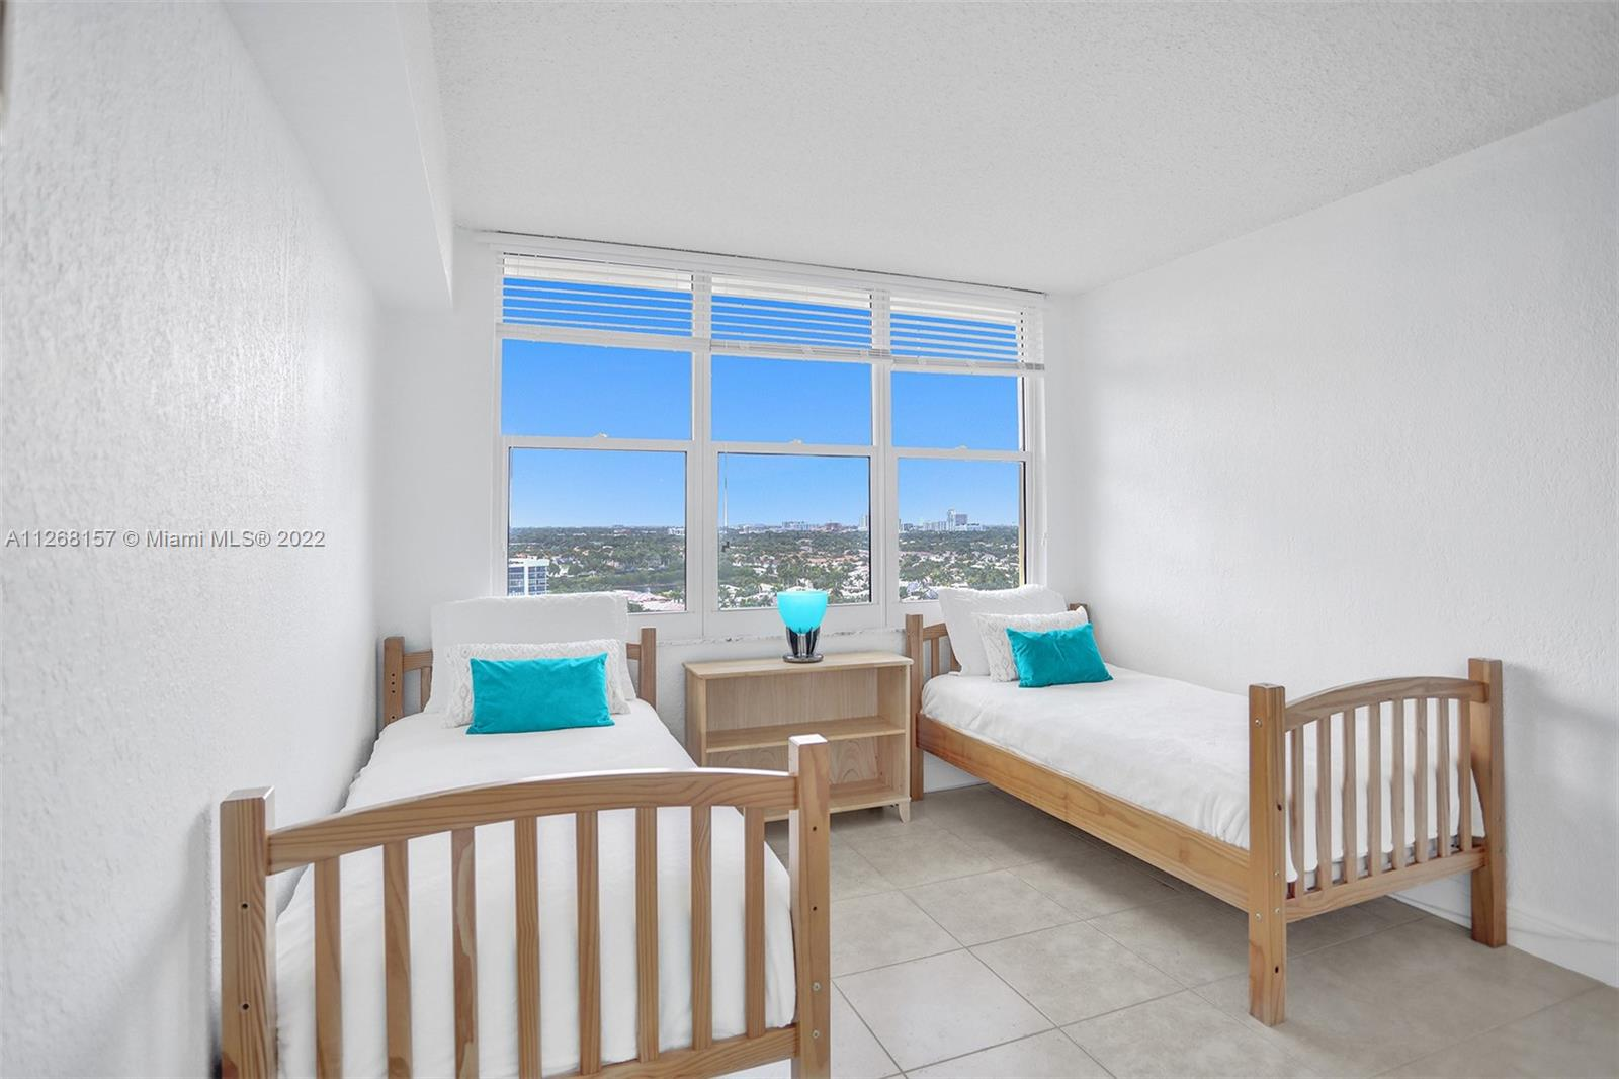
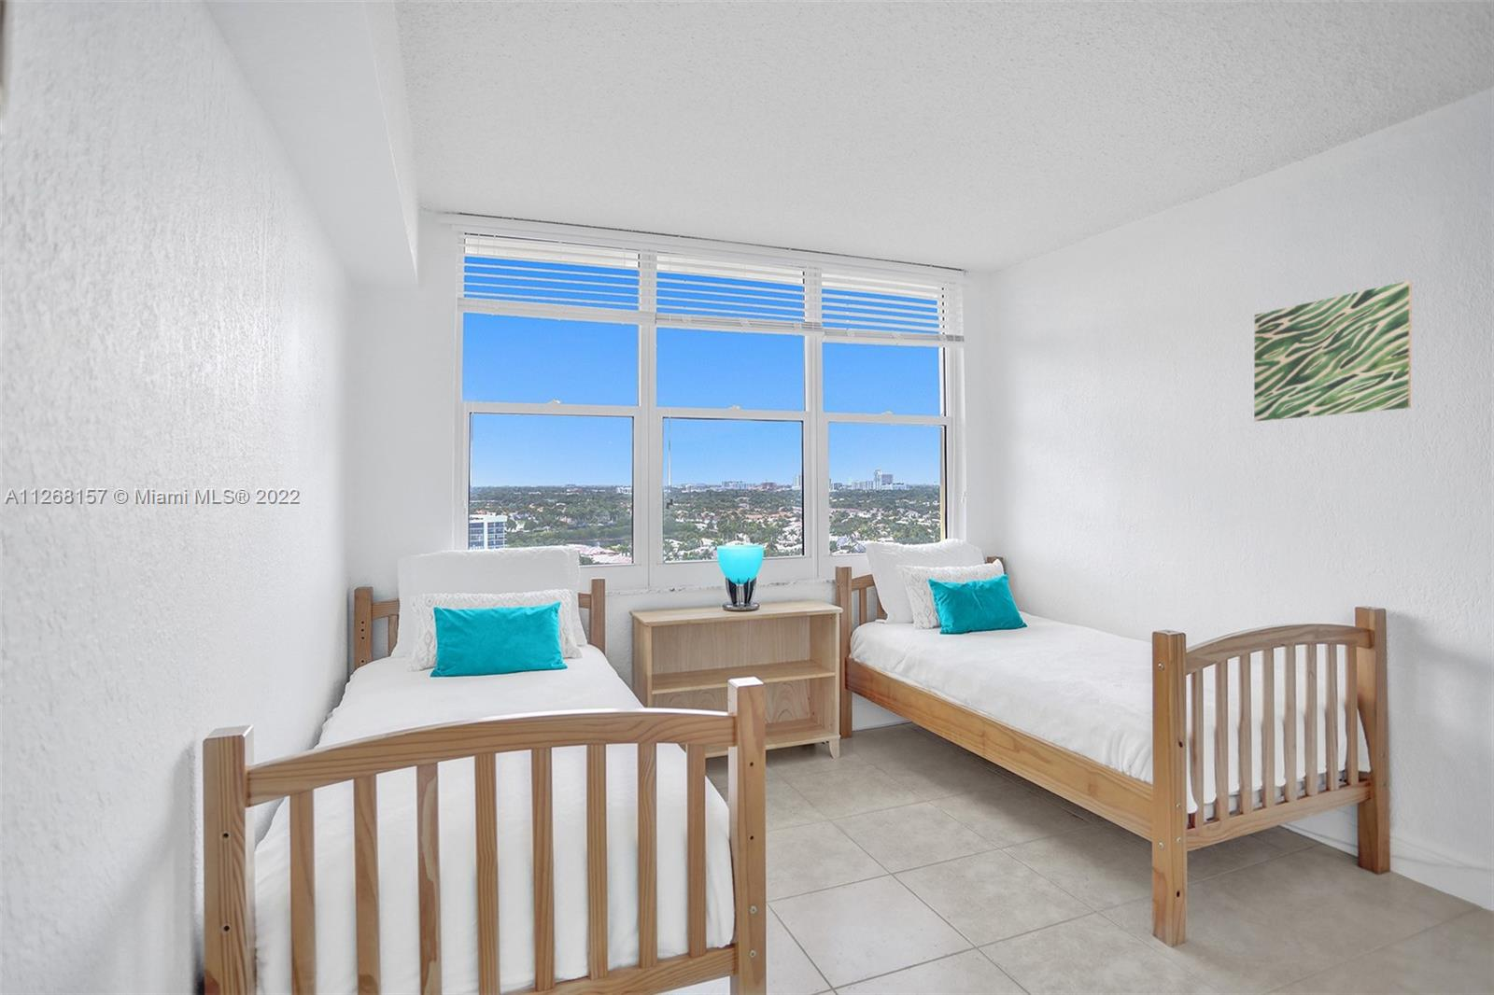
+ wall art (1325, 356)
